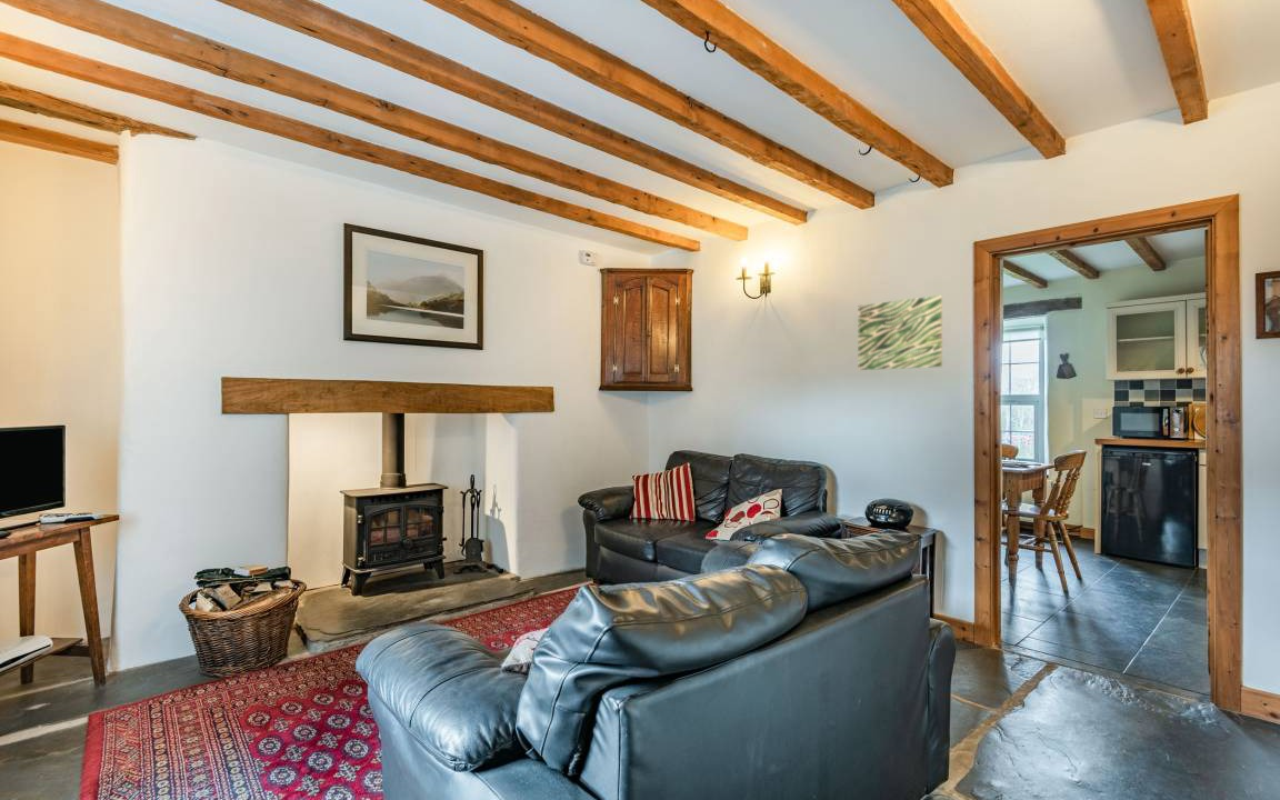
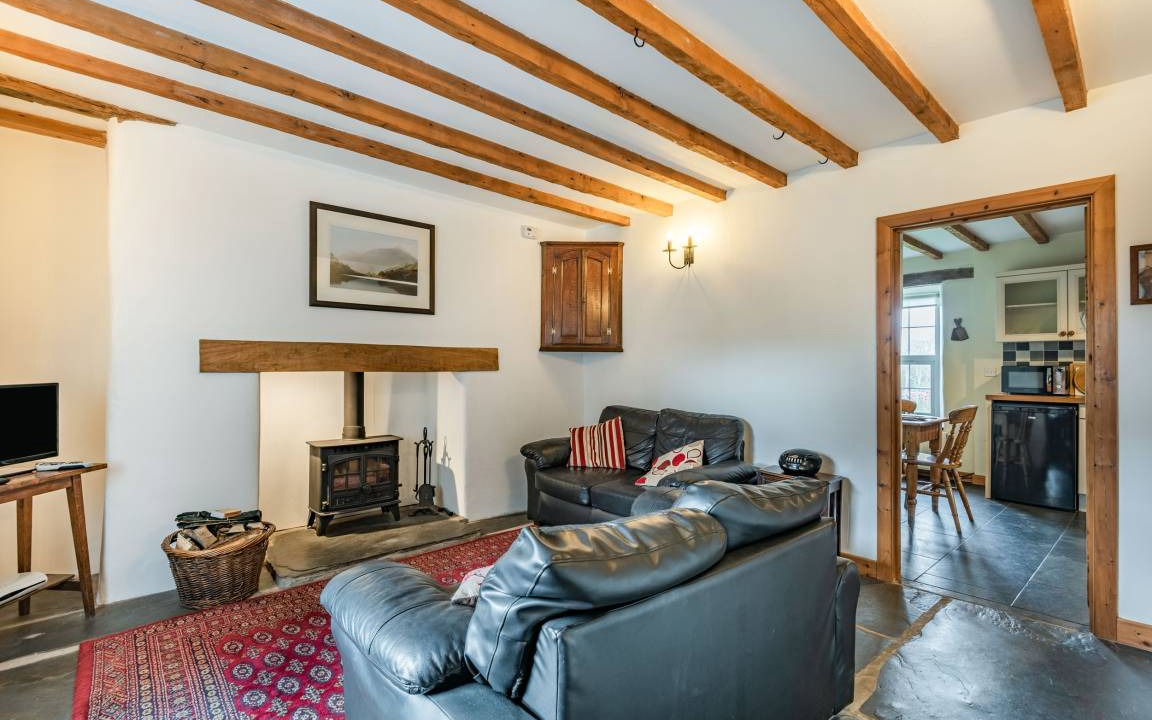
- wall art (898, 334)
